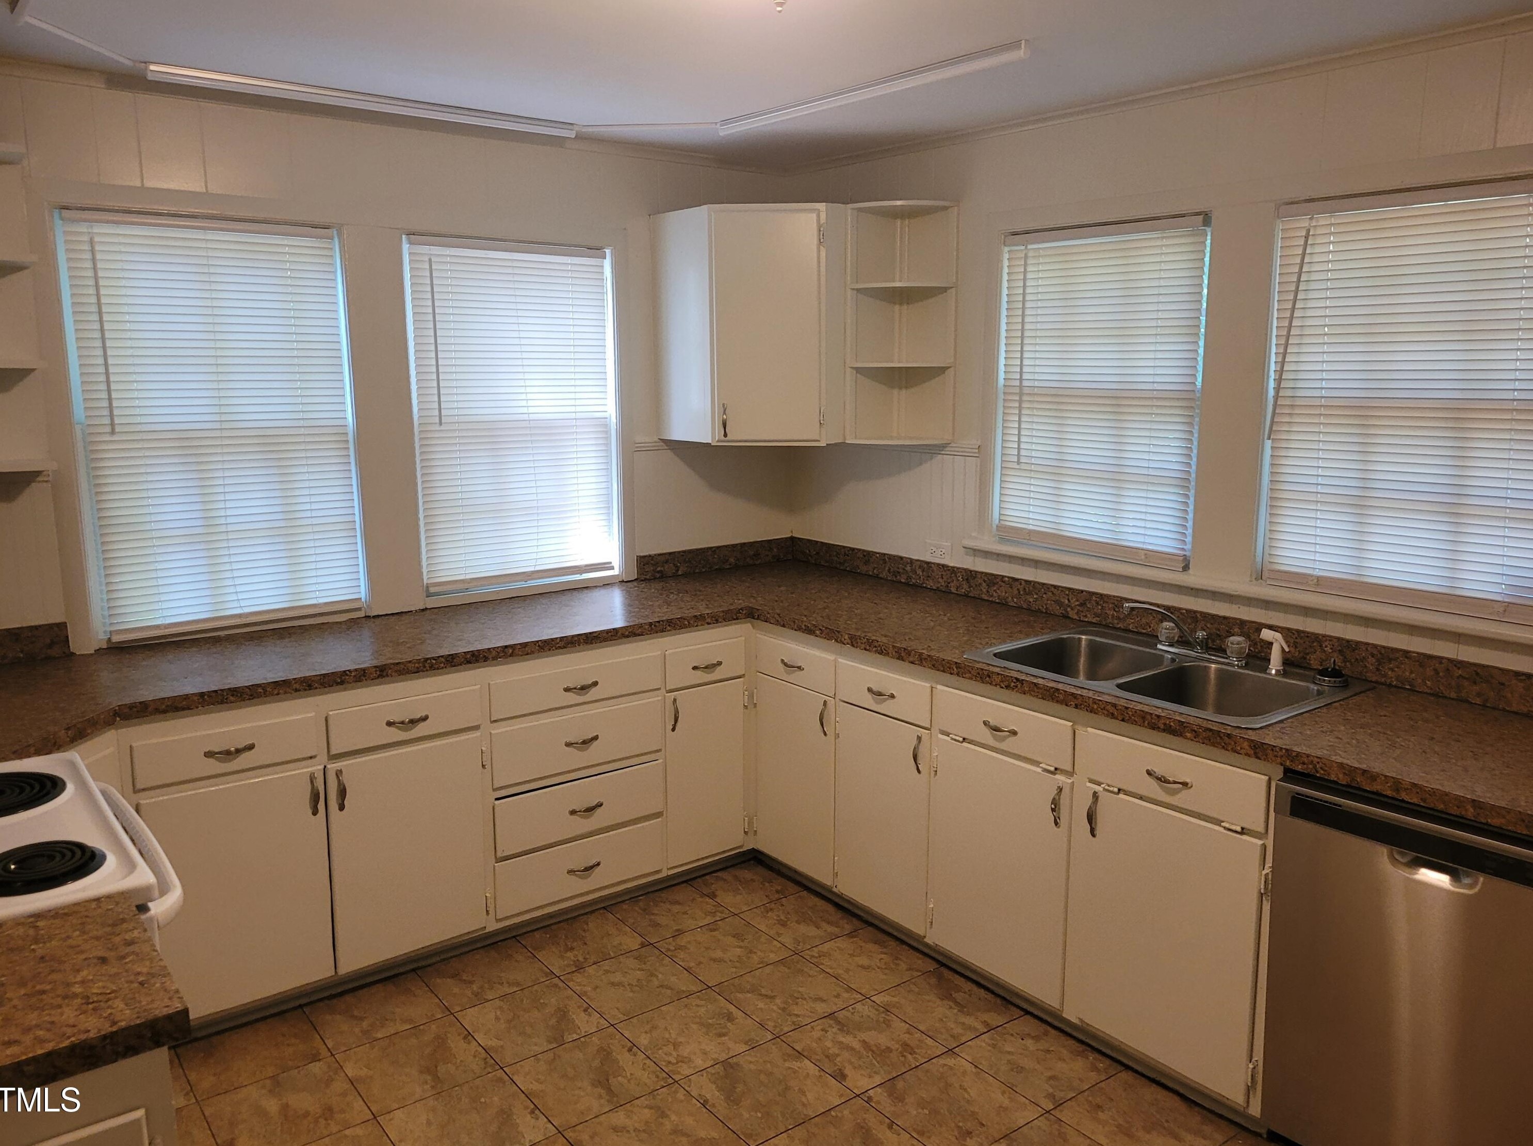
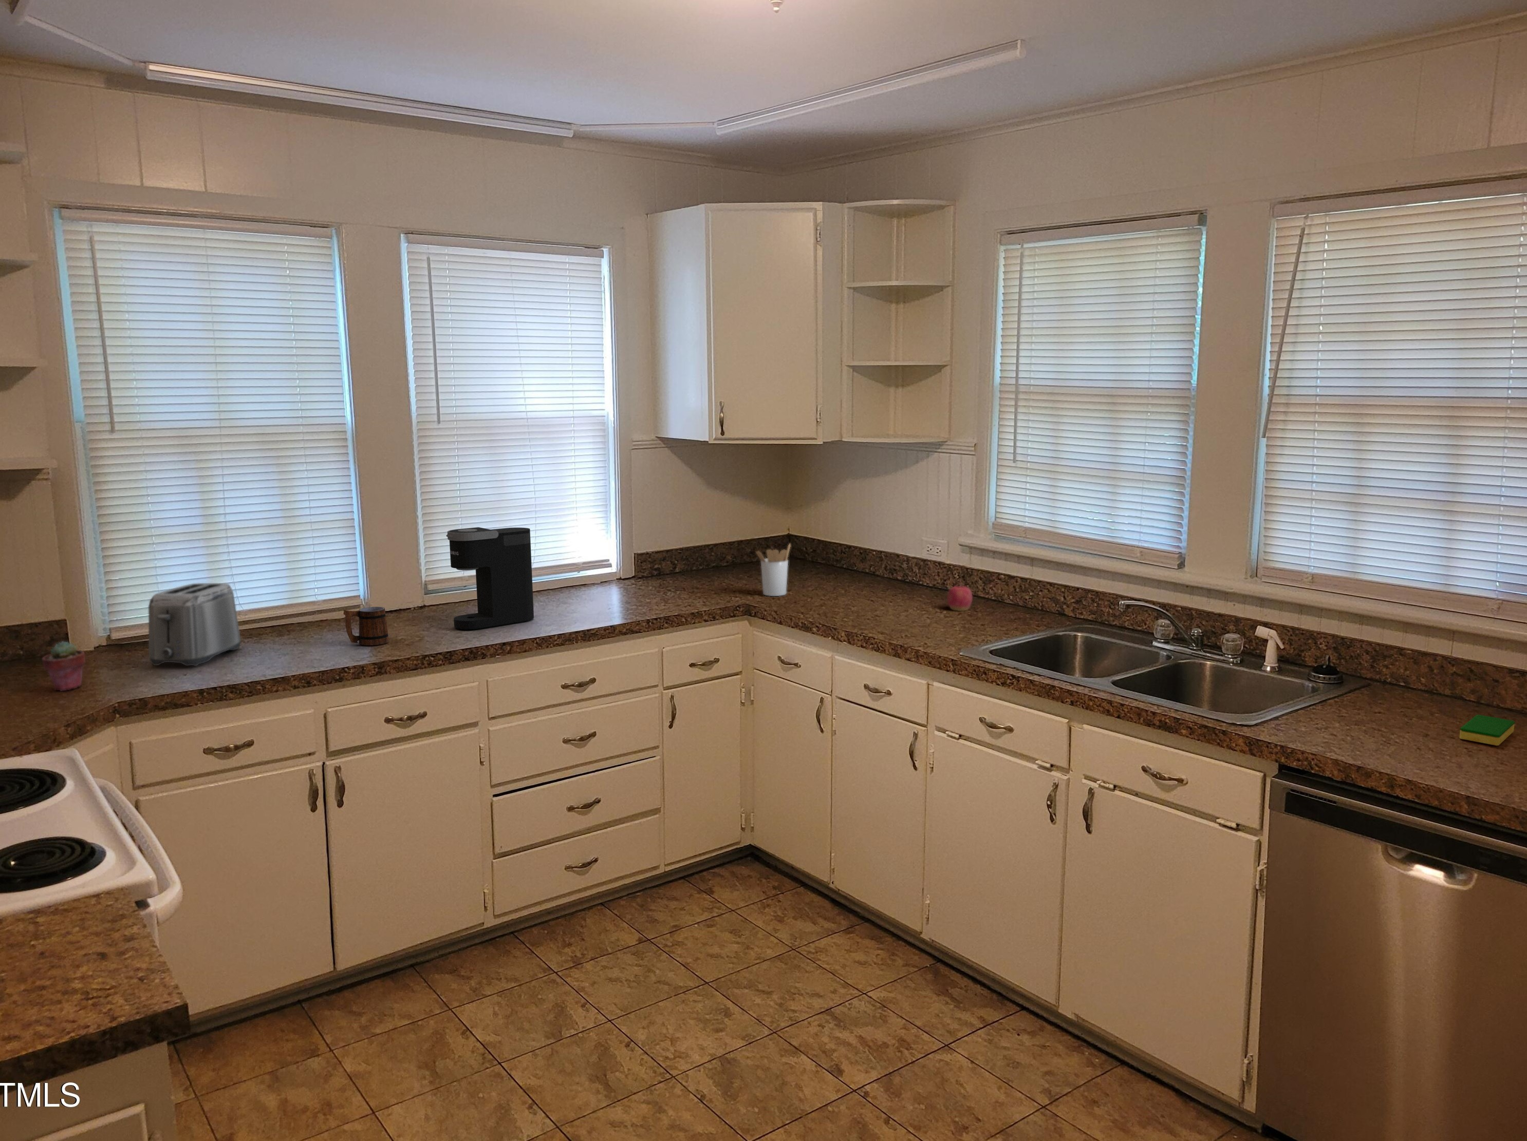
+ dish sponge (1487, 730)
+ mug (367, 624)
+ apple (960, 596)
+ coffee maker (491, 575)
+ toaster (197, 622)
+ potted succulent (65, 664)
+ utensil holder (775, 569)
